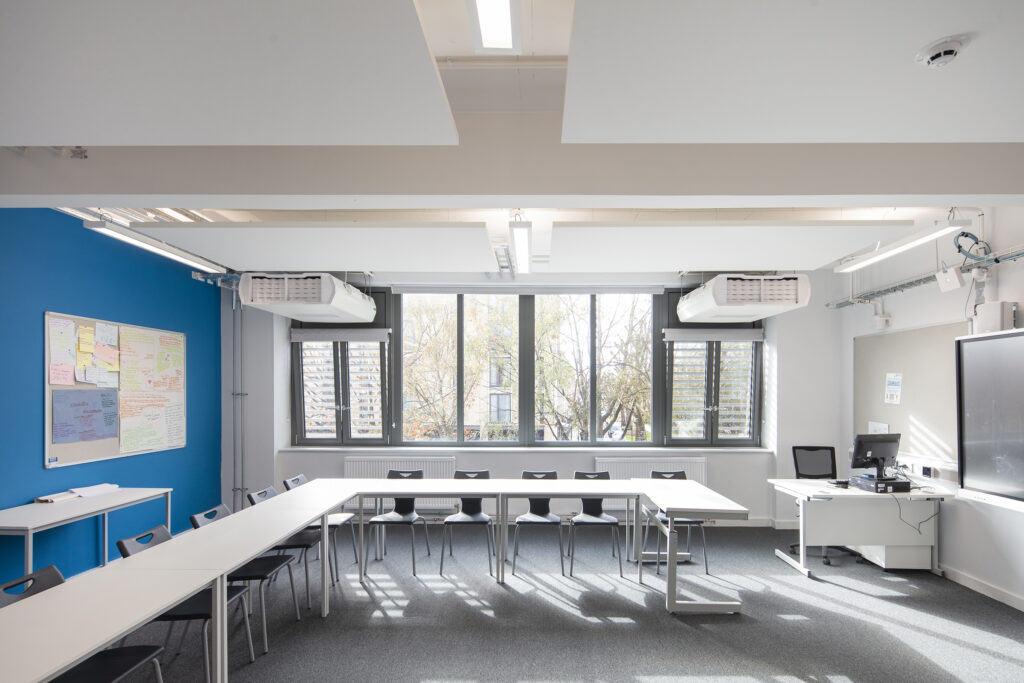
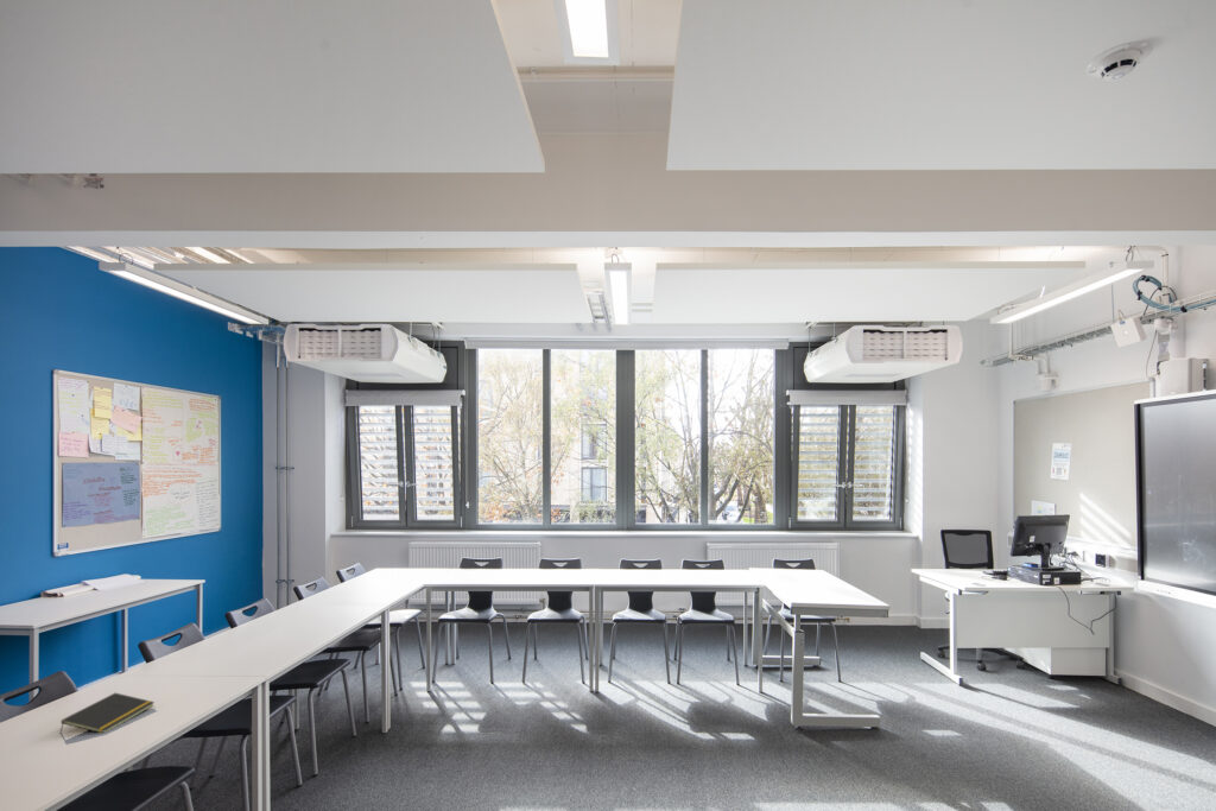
+ notepad (109, 711)
